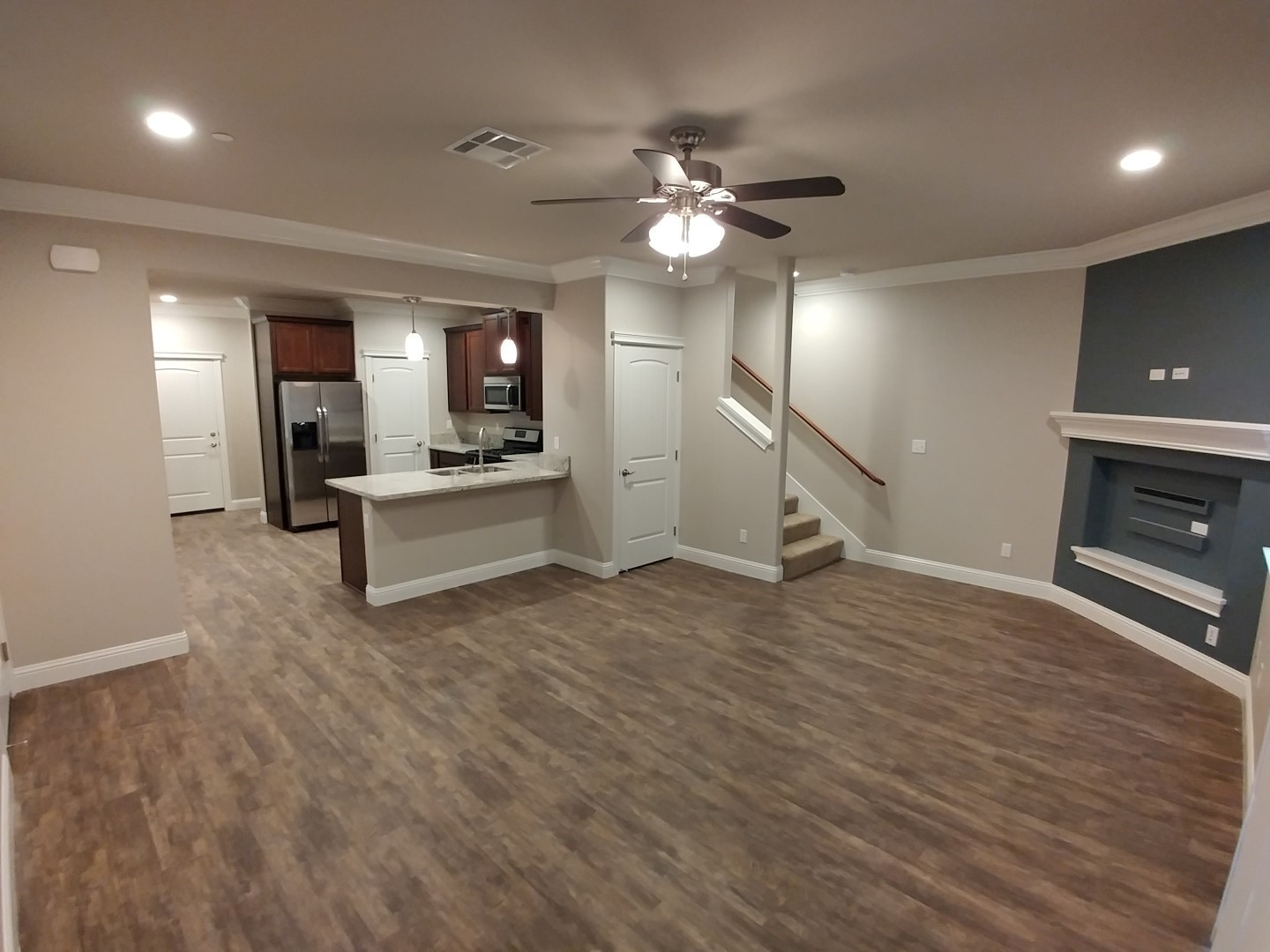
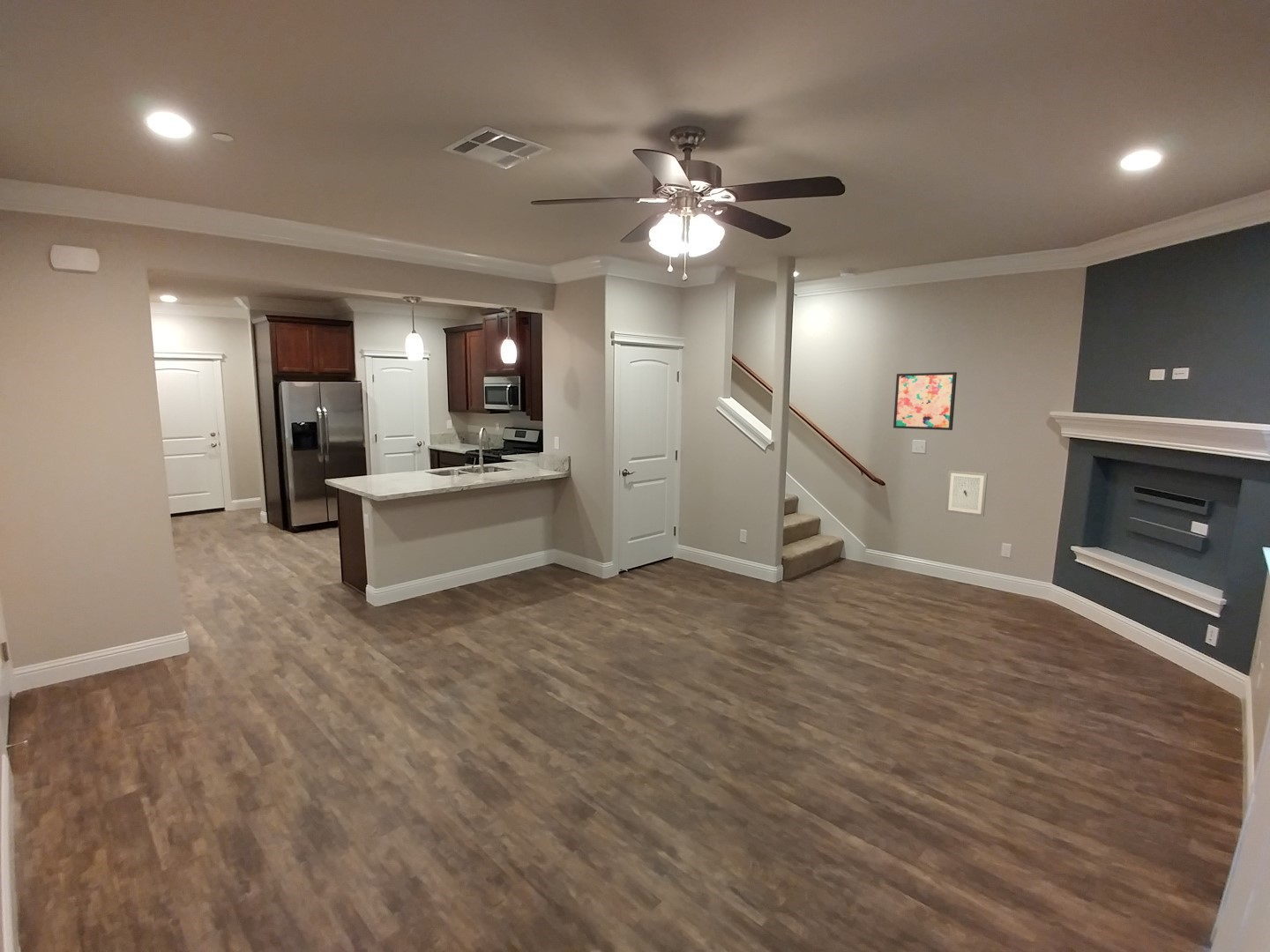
+ wall art (966, 493)
+ wall art (923, 401)
